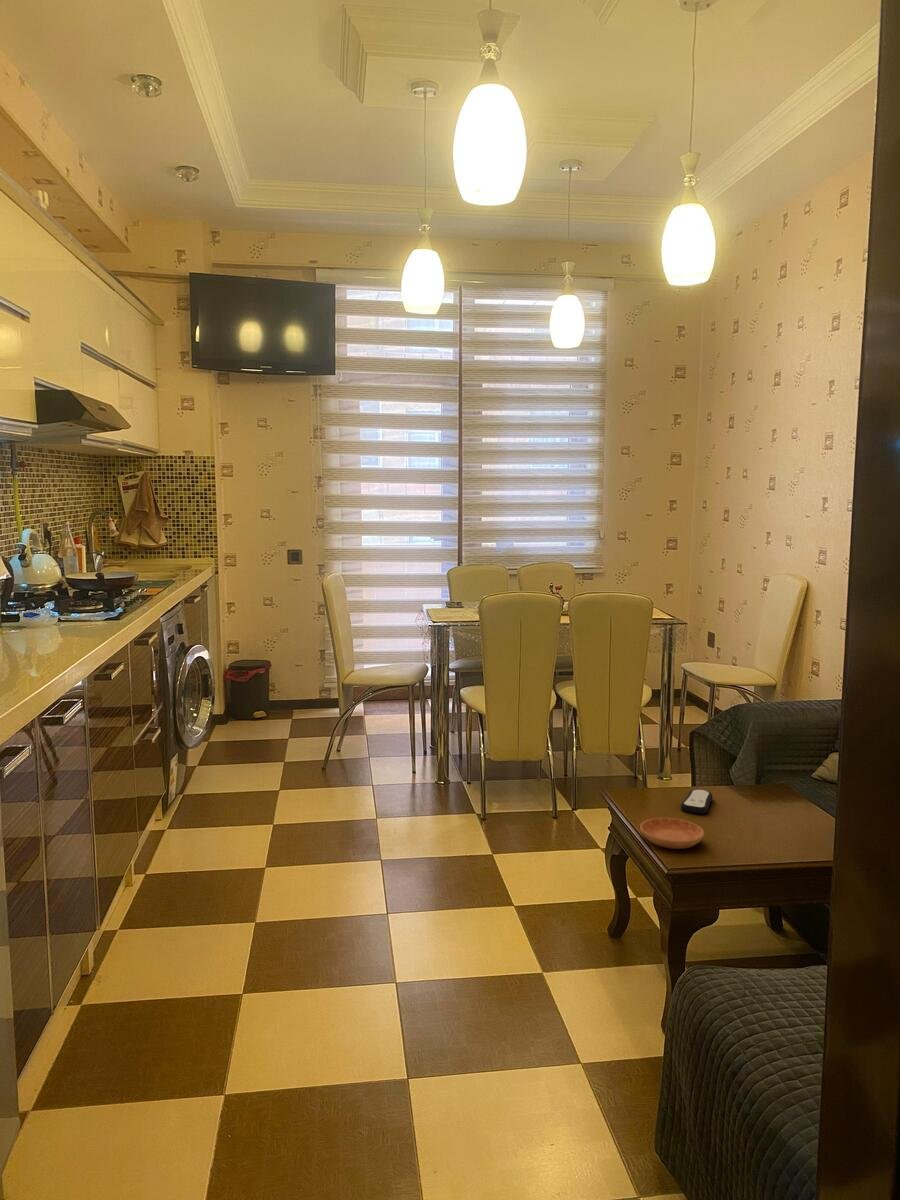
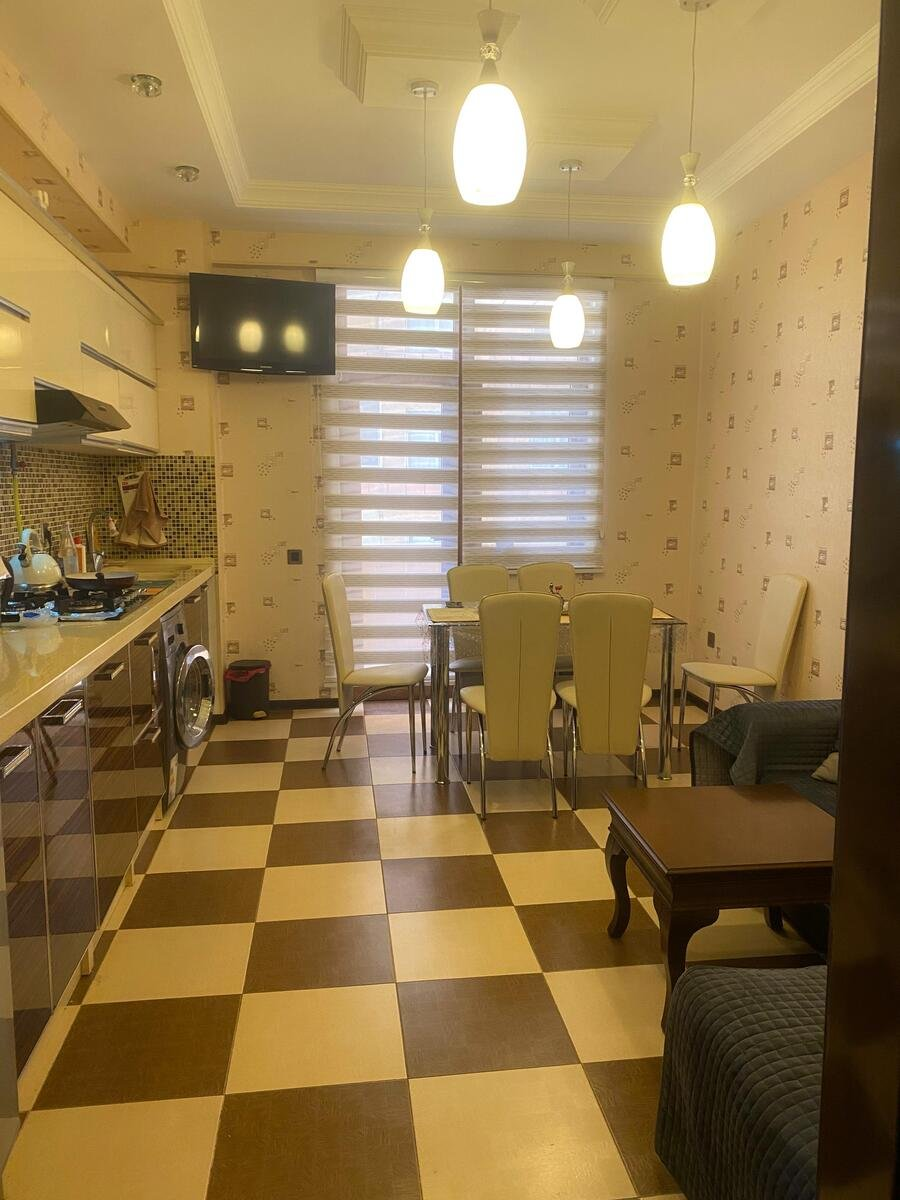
- saucer (671, 833)
- remote control (697, 800)
